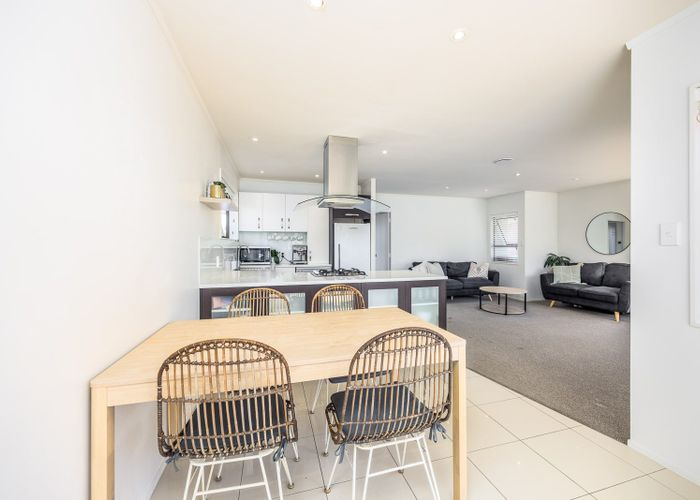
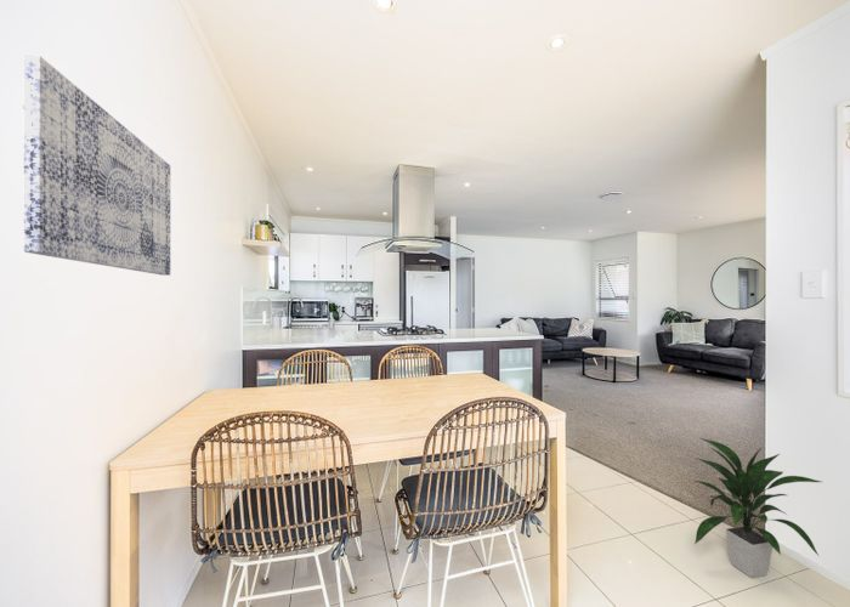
+ indoor plant (742, 504)
+ wall art (118, 195)
